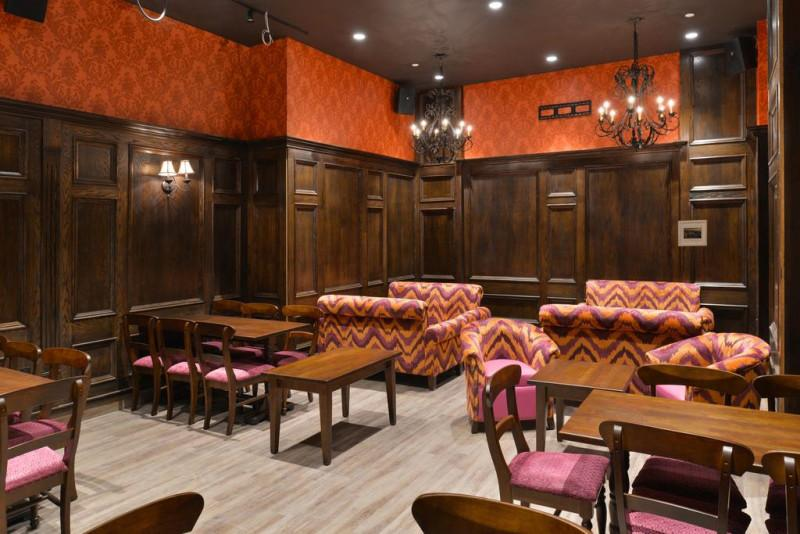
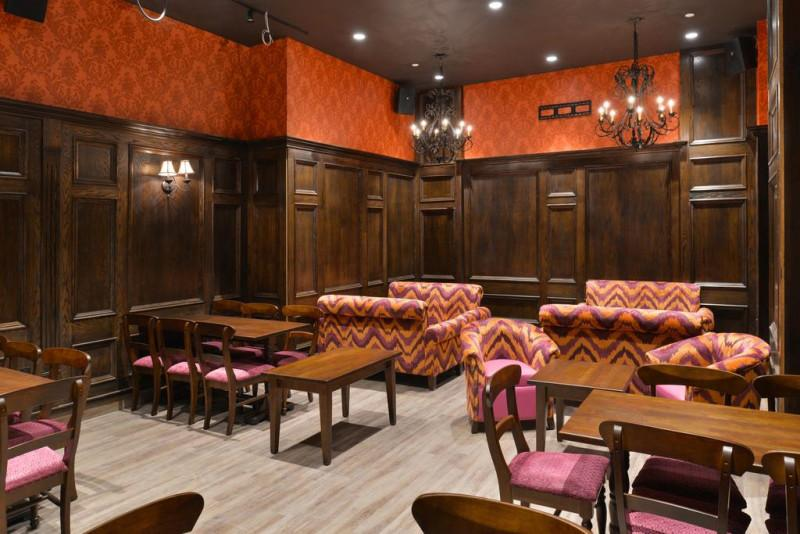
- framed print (692, 233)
